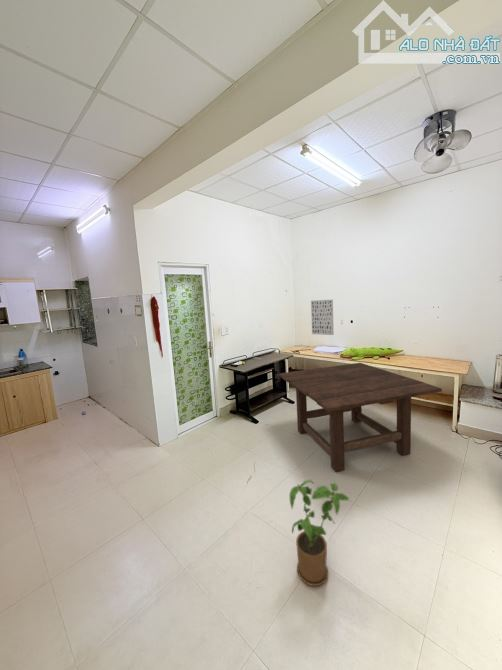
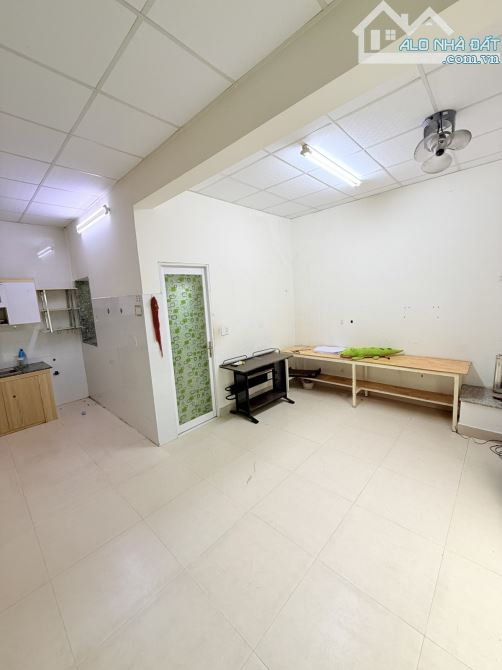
- house plant (312, 532)
- dining table (348, 410)
- wall art (322, 317)
